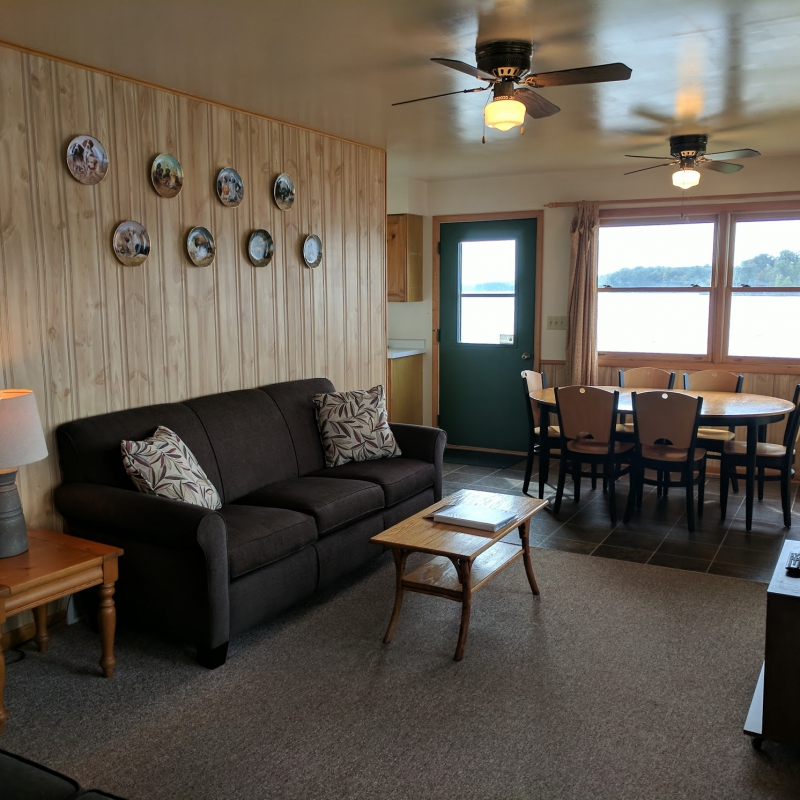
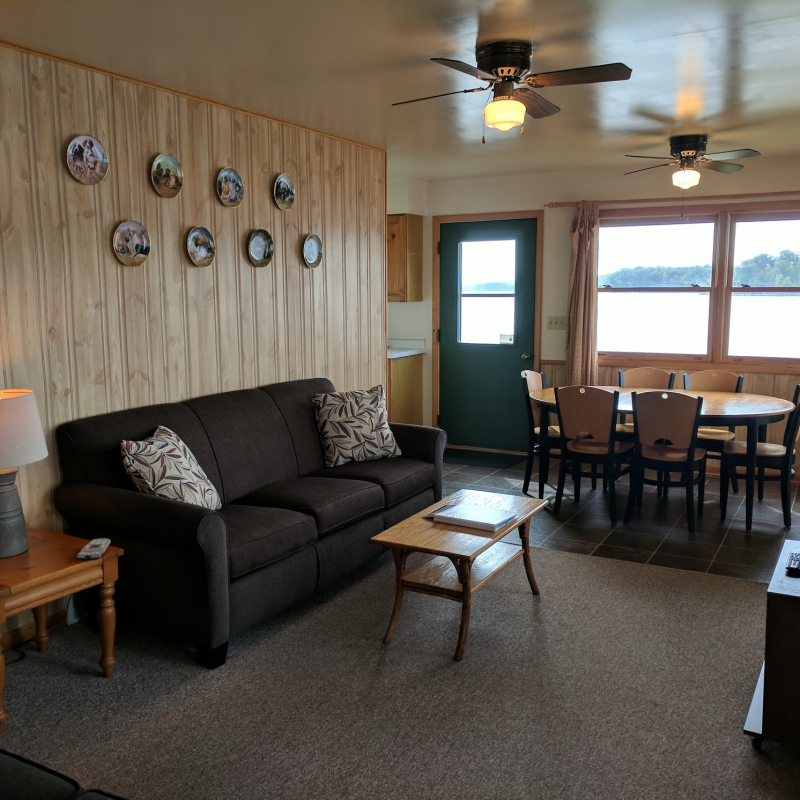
+ remote control (95, 548)
